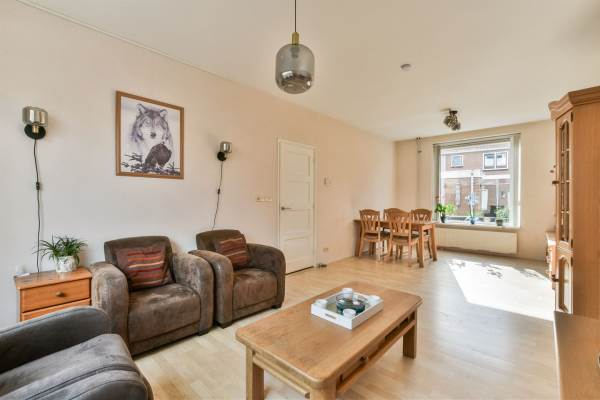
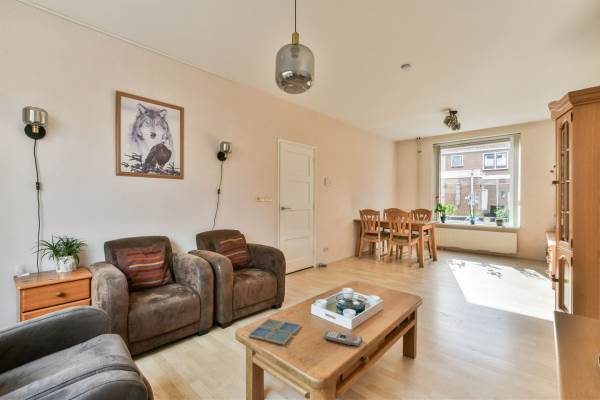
+ remote control (342, 338)
+ drink coaster (275, 330)
